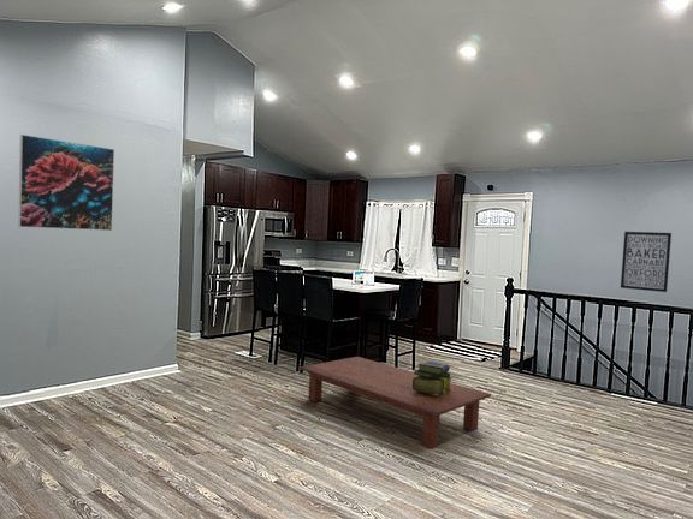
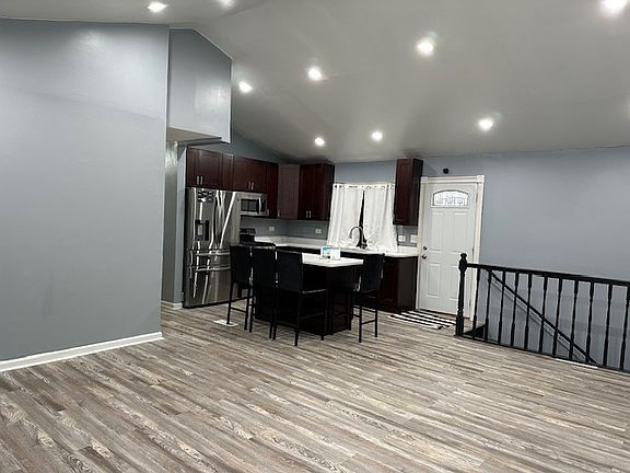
- coffee table (389, 396)
- stack of books (432, 376)
- wall art (645, 261)
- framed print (69, 185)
